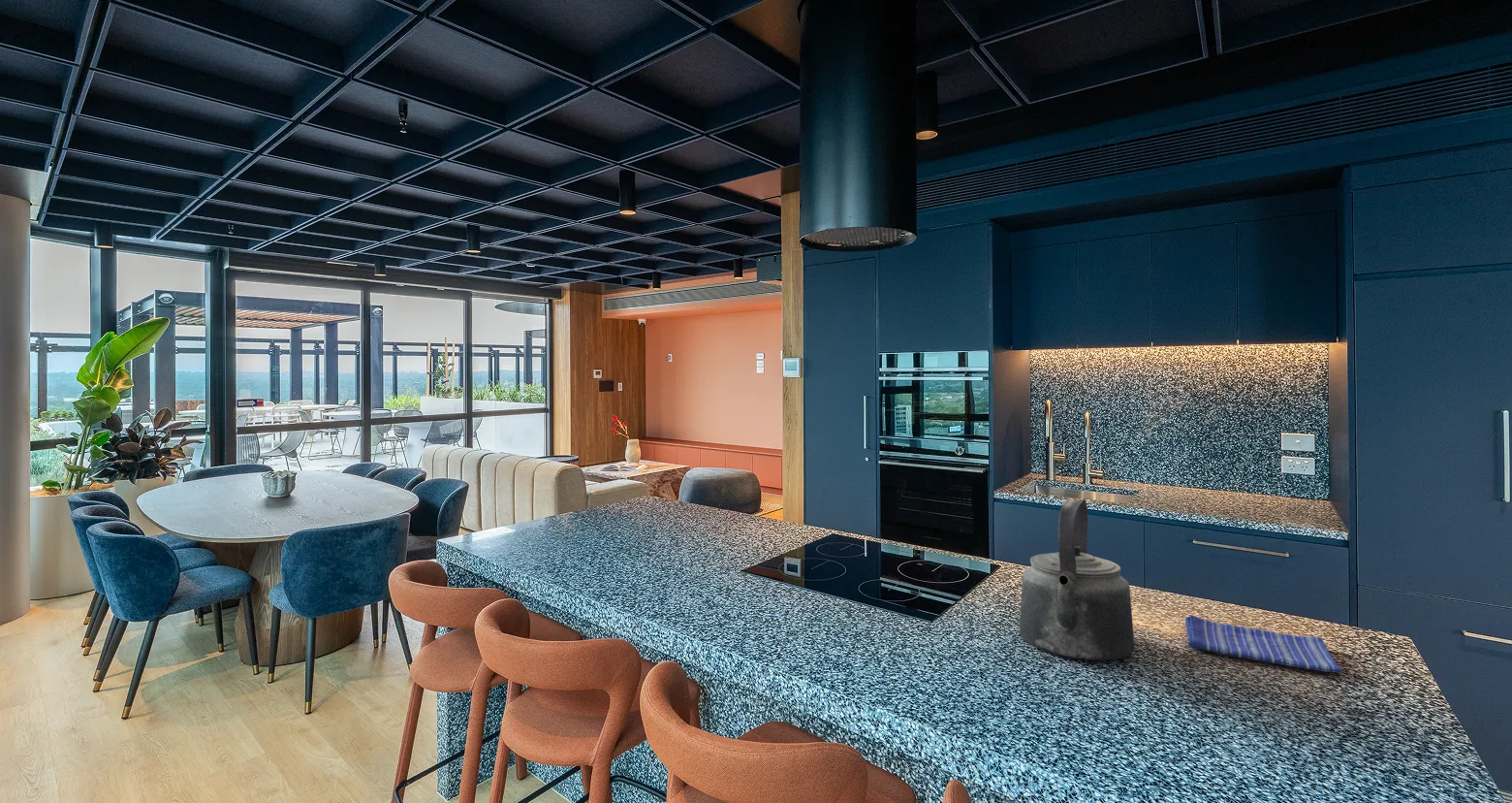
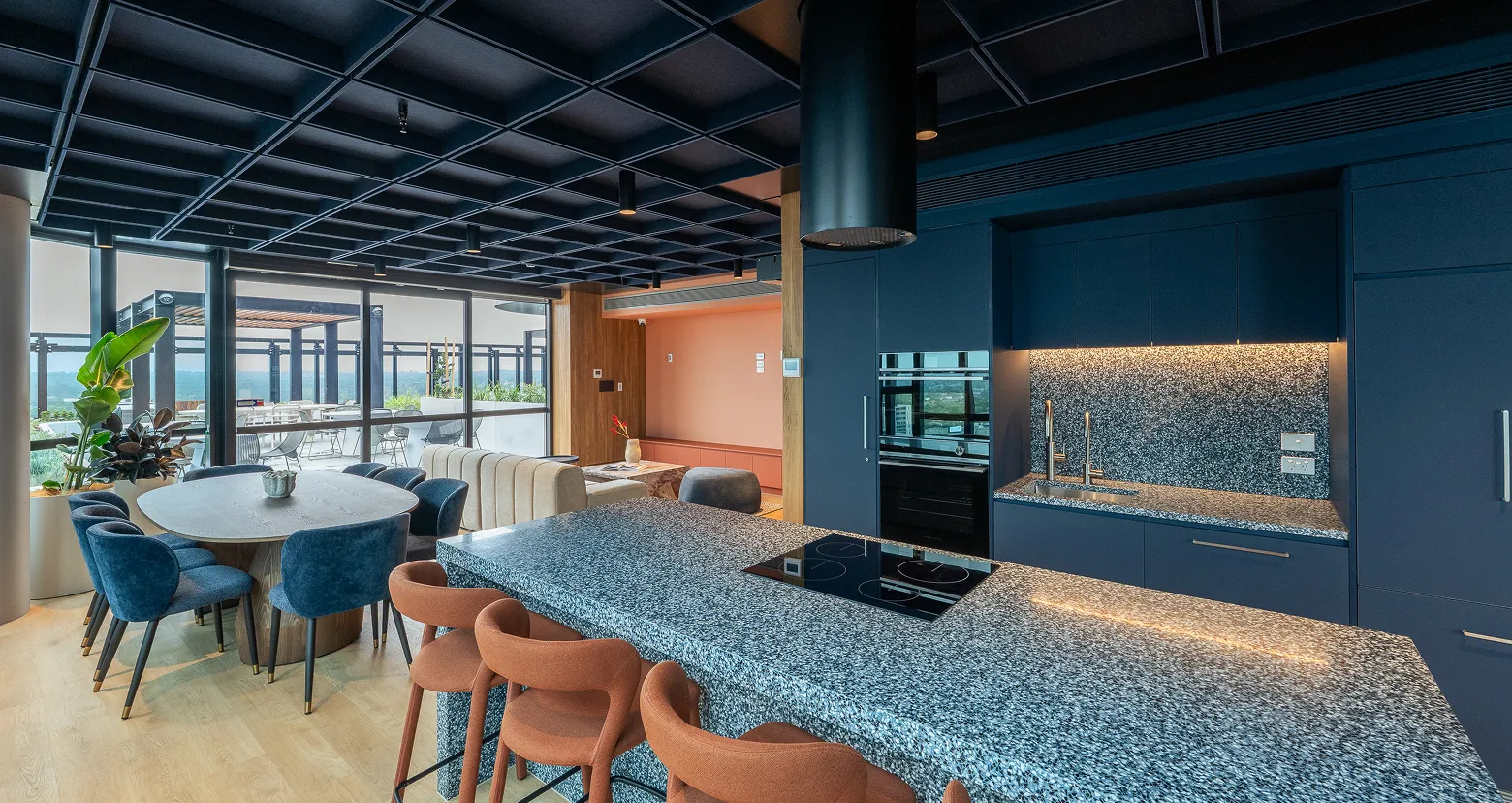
- kettle (1072, 573)
- dish towel (1255, 641)
